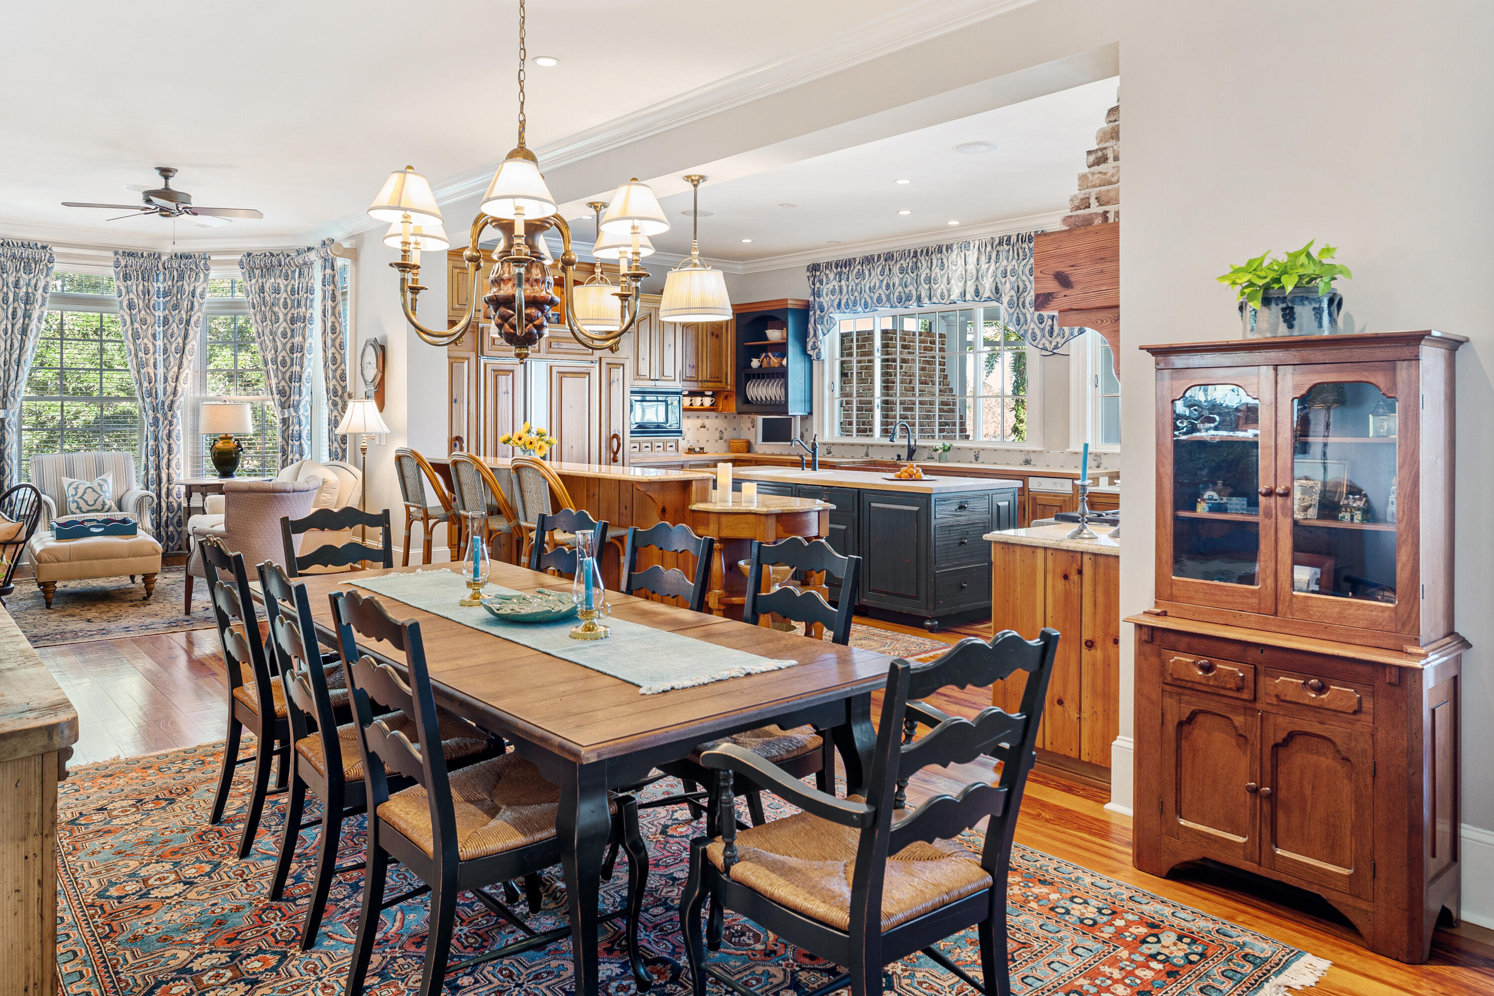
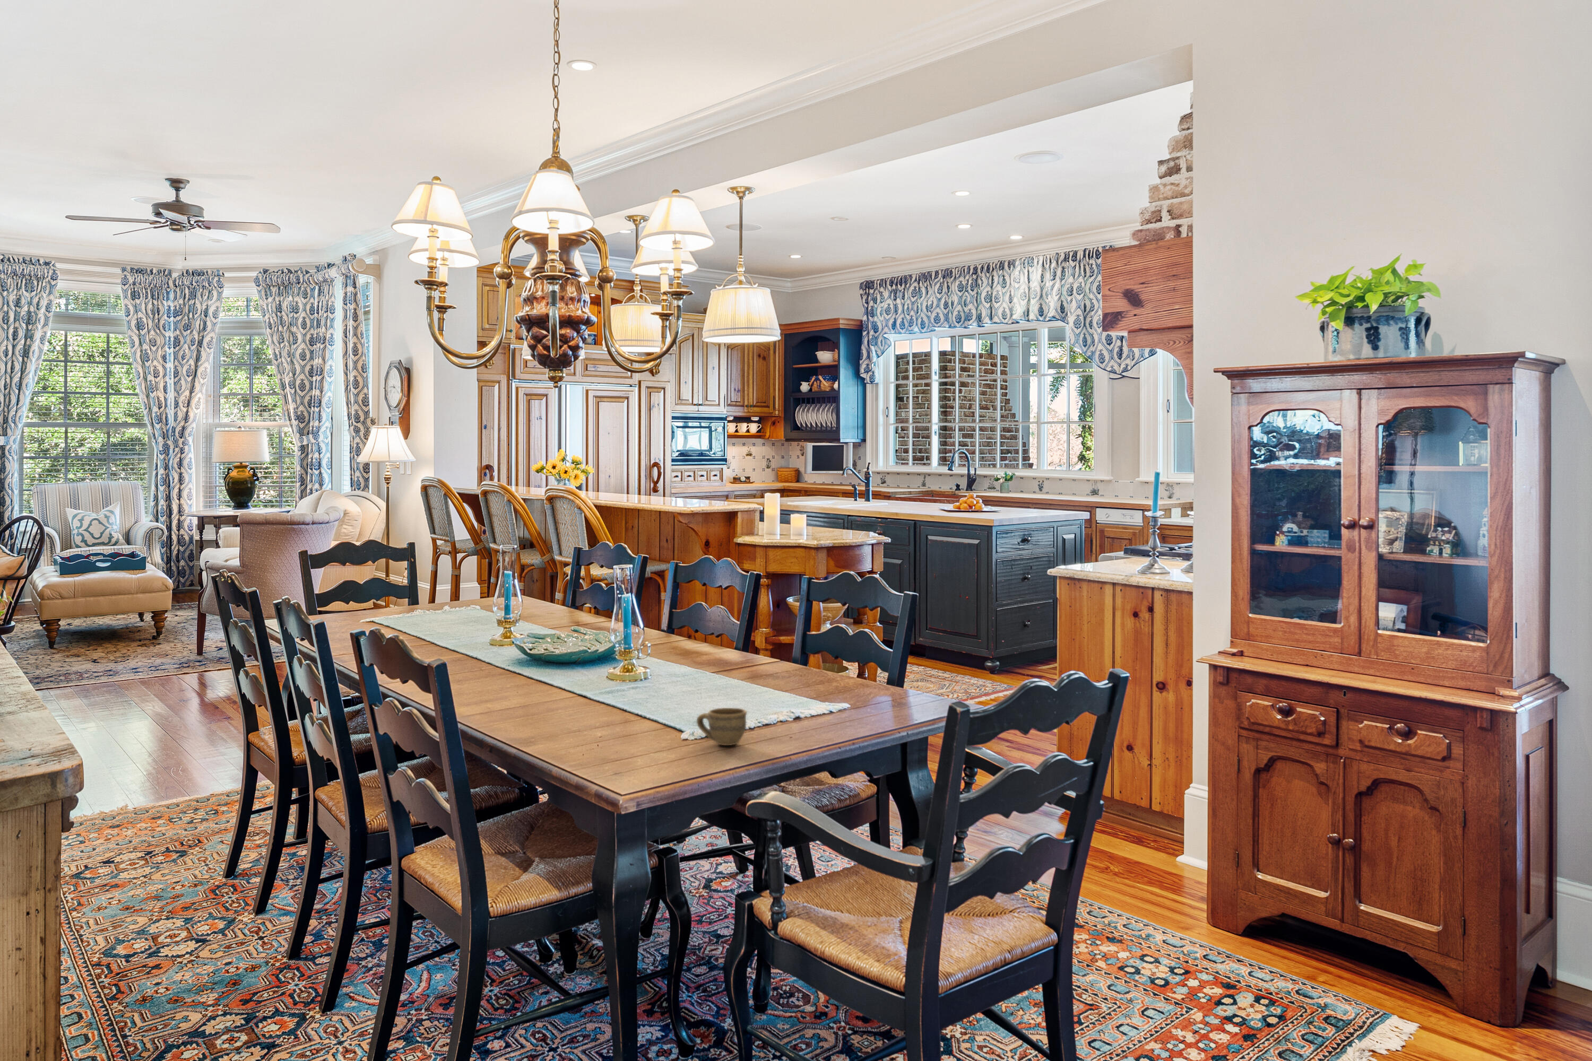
+ cup (721, 726)
